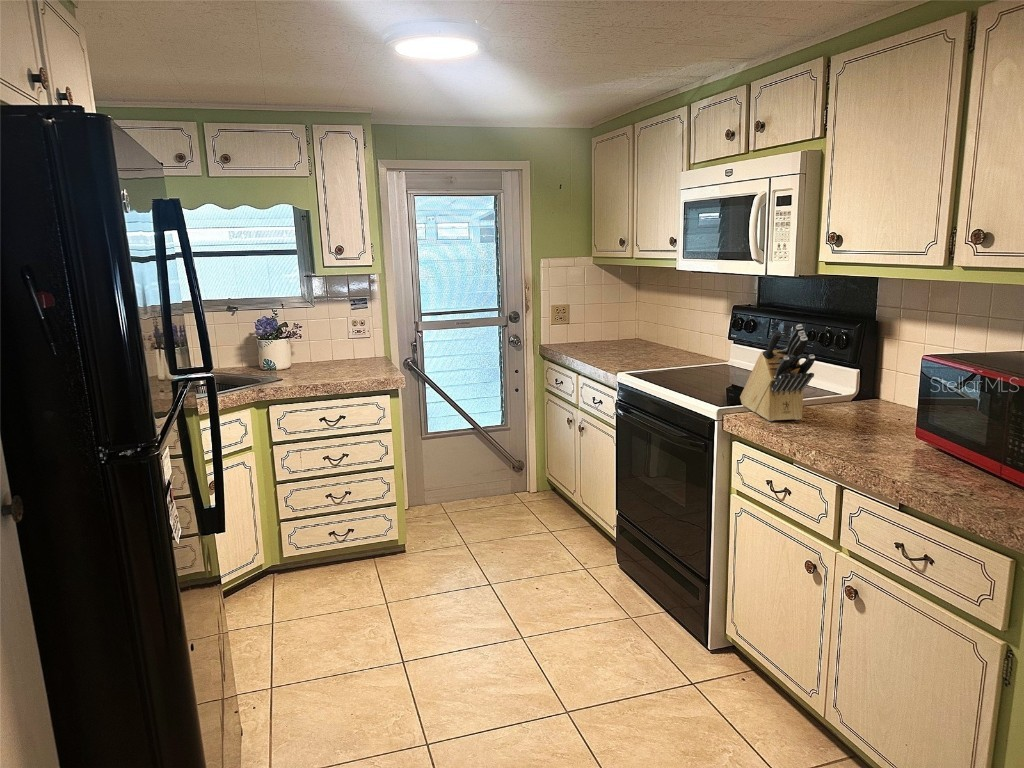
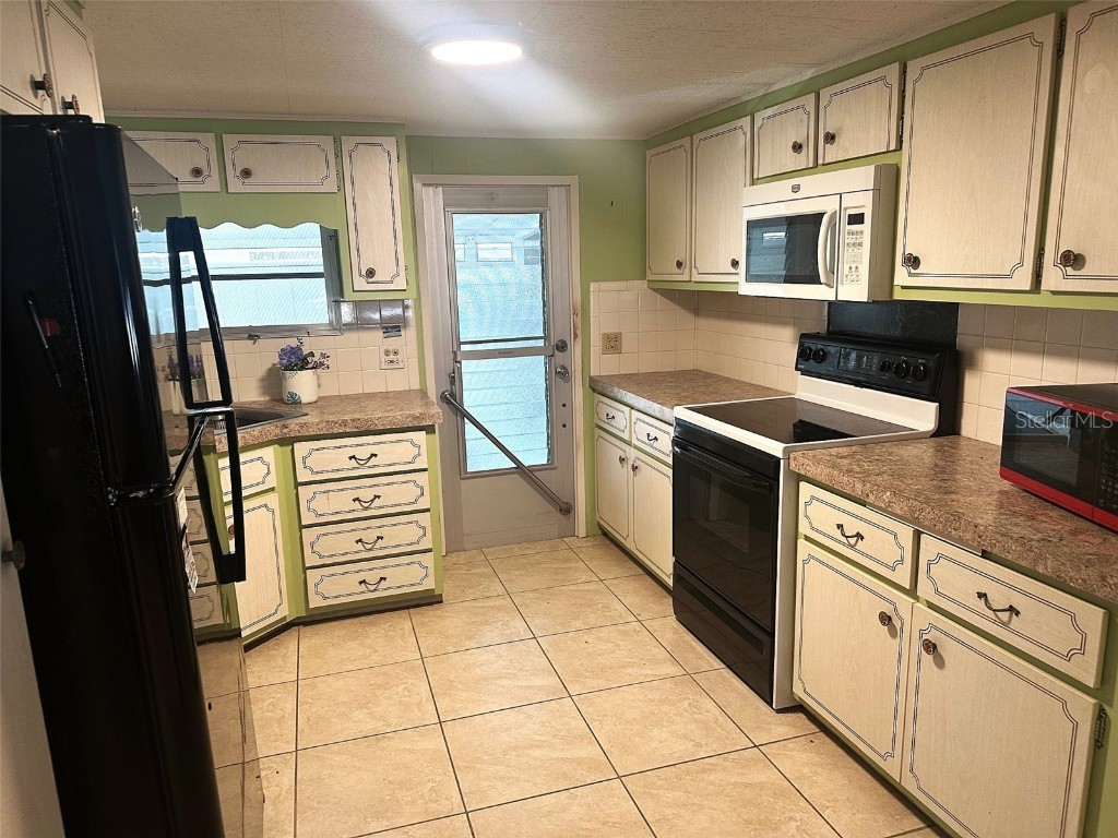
- knife block (776, 369)
